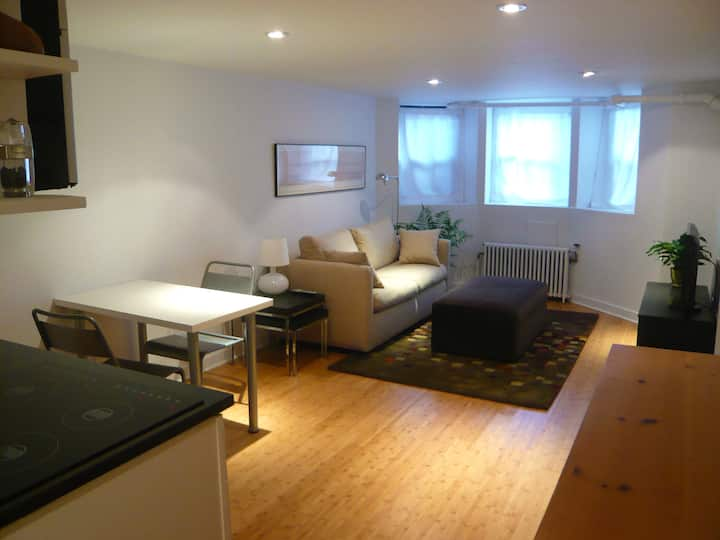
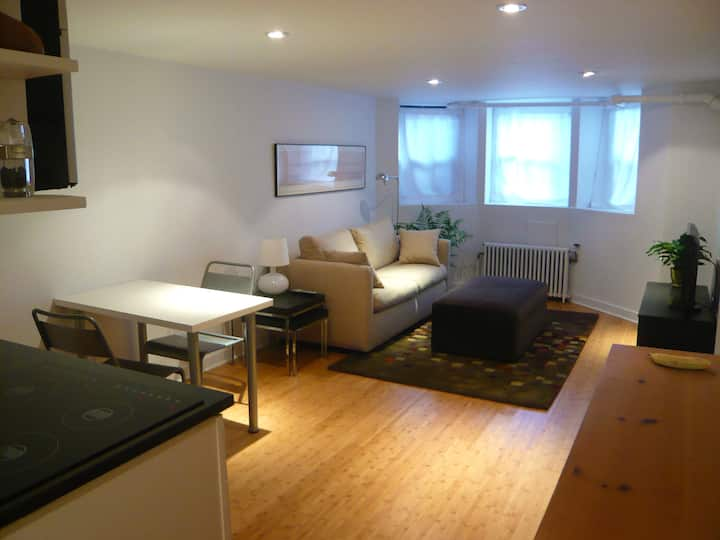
+ fruit (675, 359)
